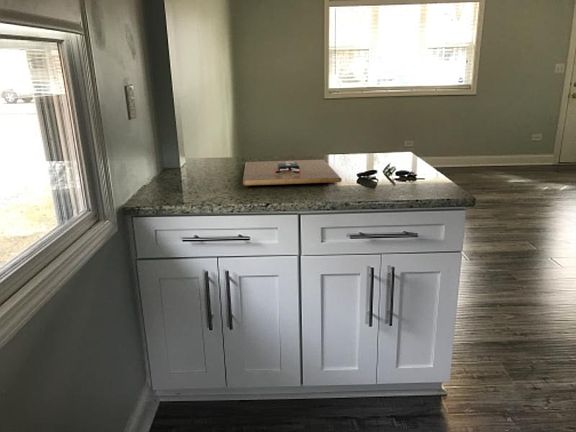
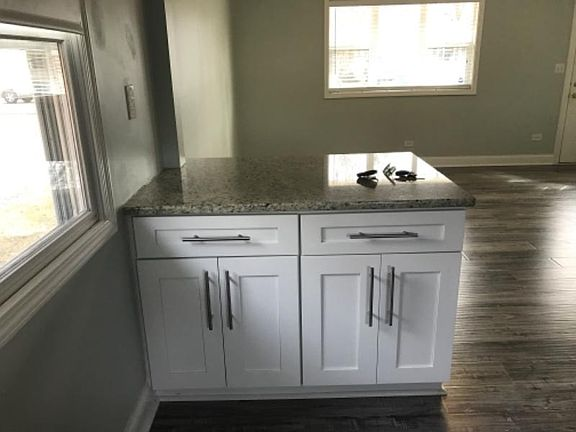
- cutting board (288, 168)
